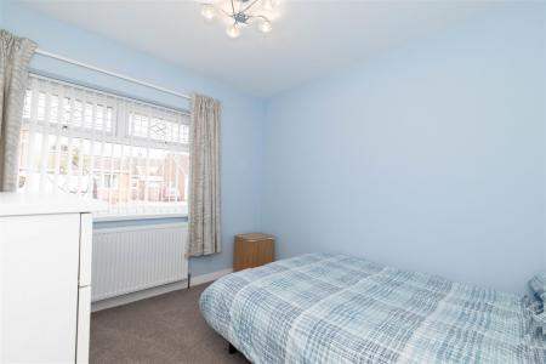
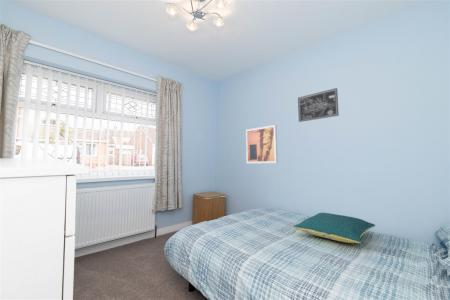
+ wall art (316, 106)
+ wall art (260, 145)
+ pillow (334, 226)
